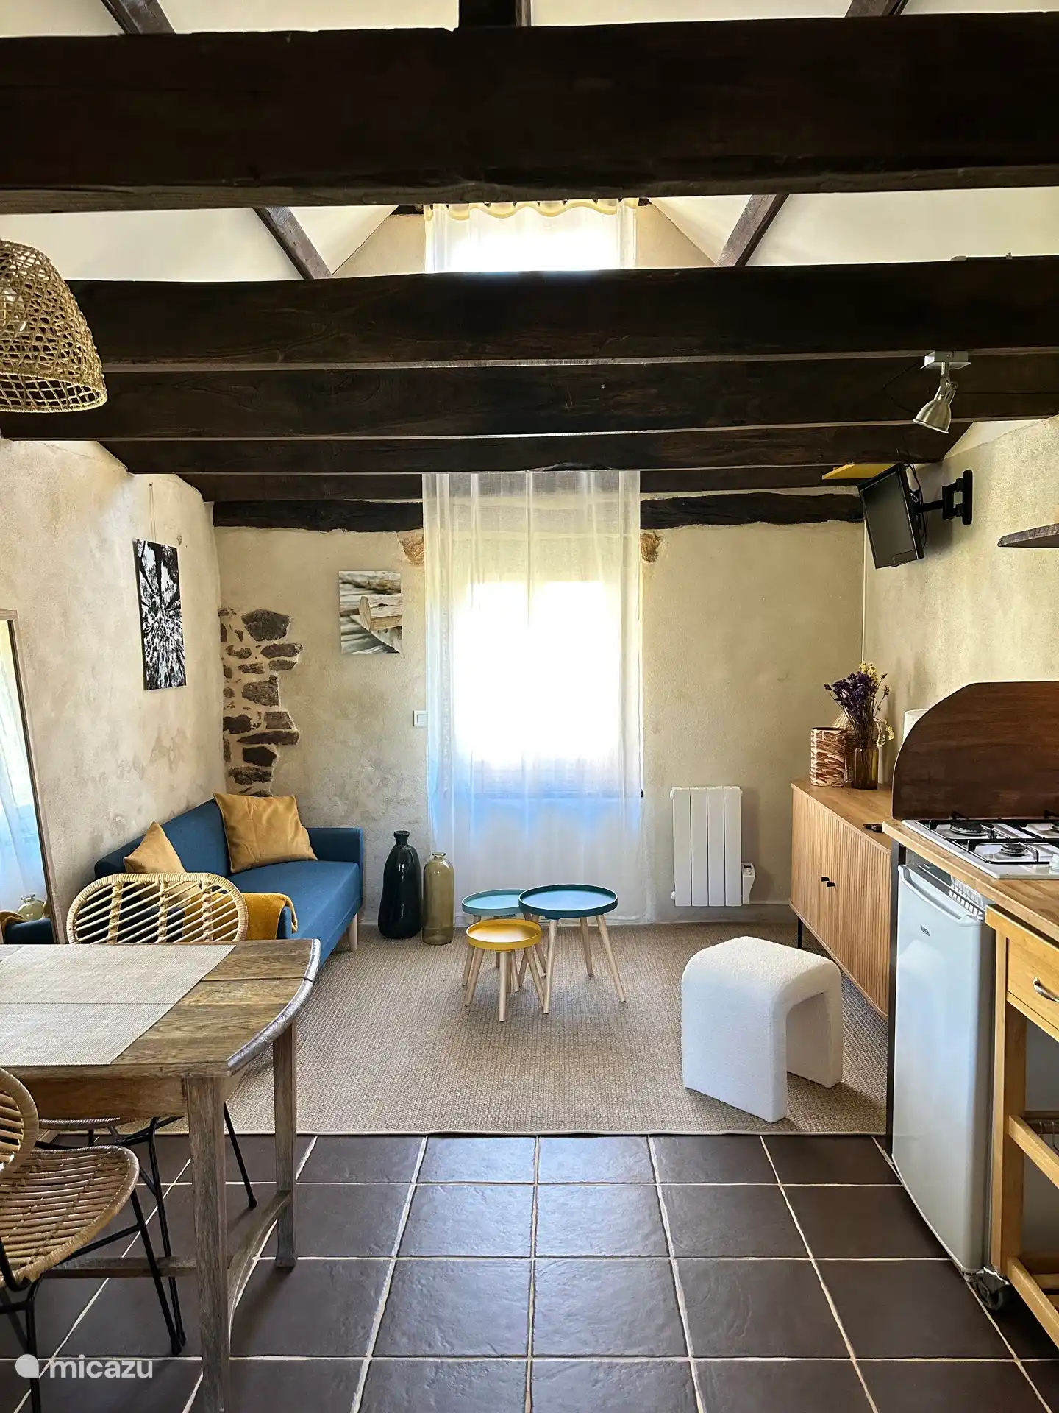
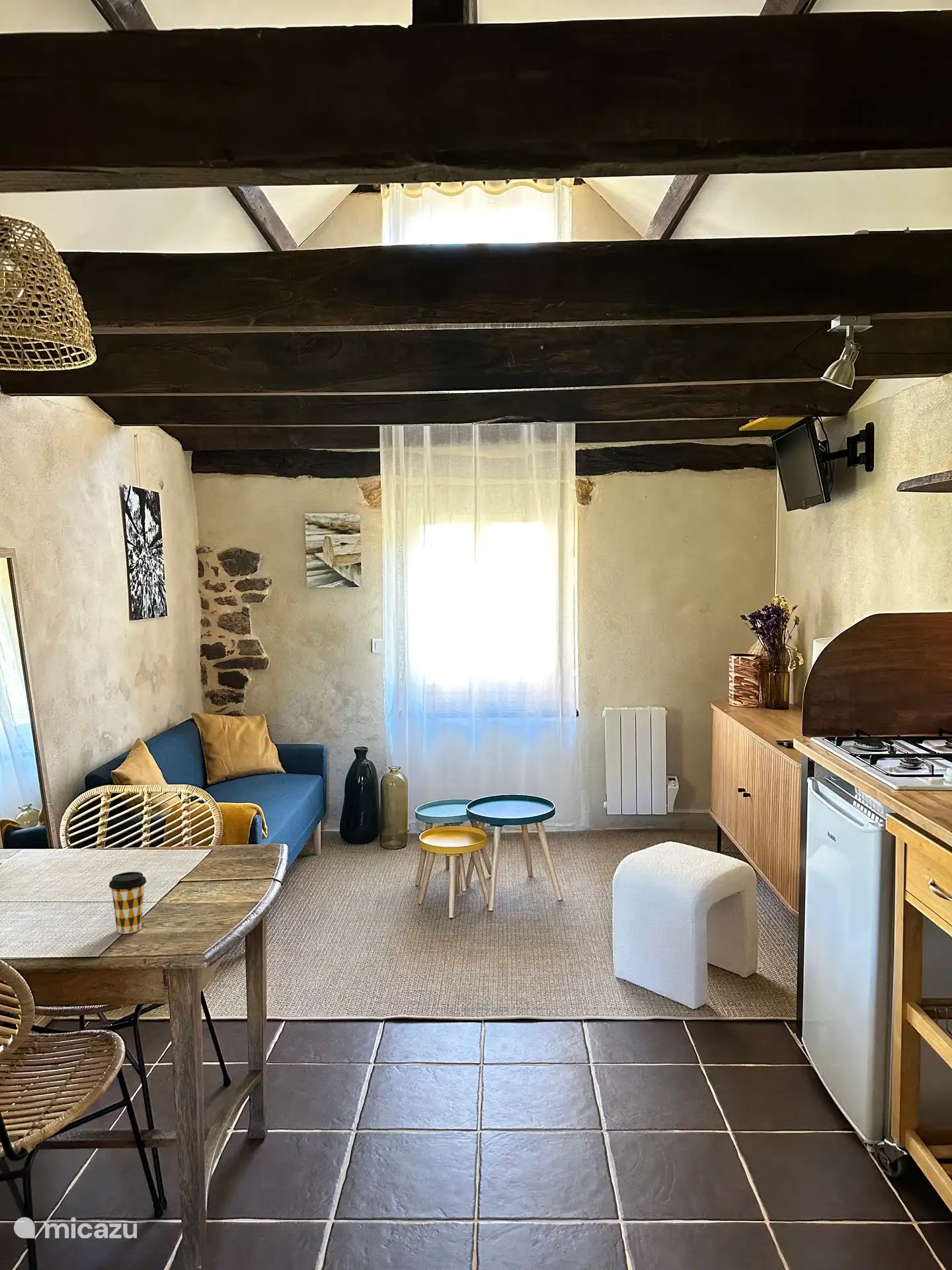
+ coffee cup (128, 902)
